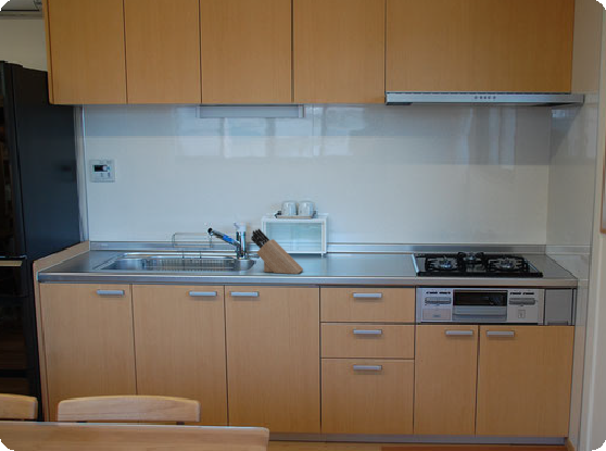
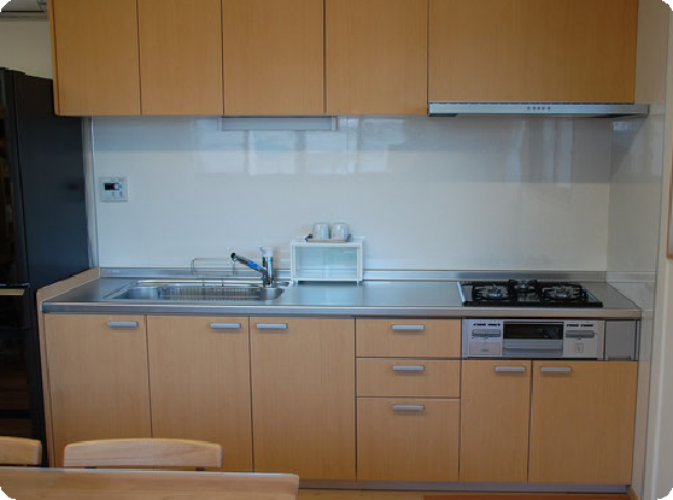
- knife block (276, 250)
